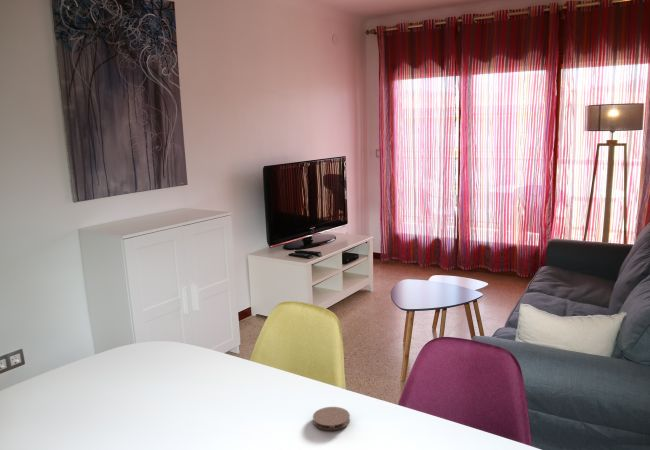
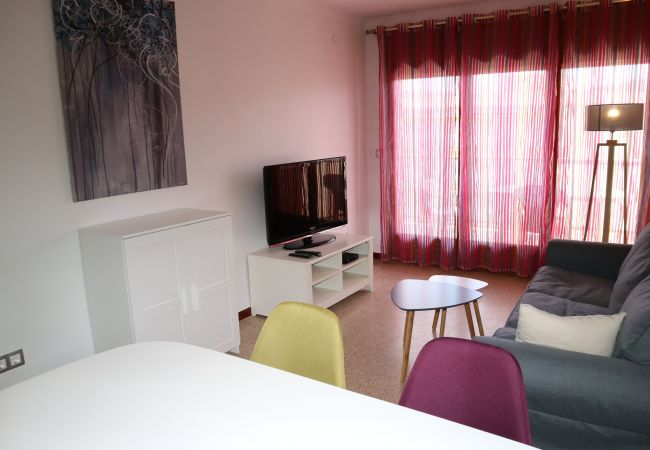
- coaster (331, 418)
